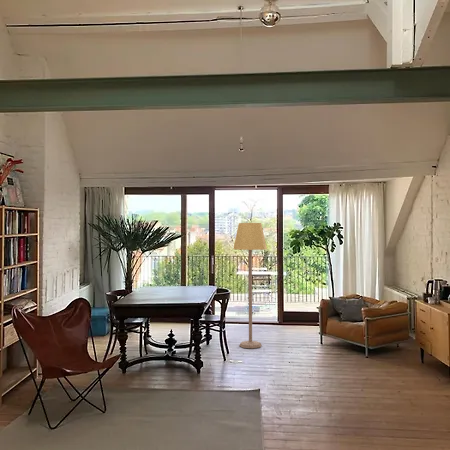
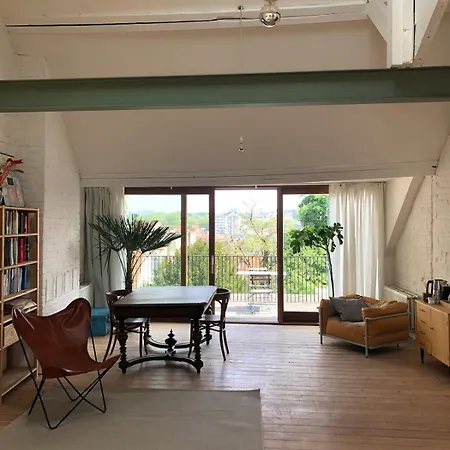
- lamp (250, 284)
